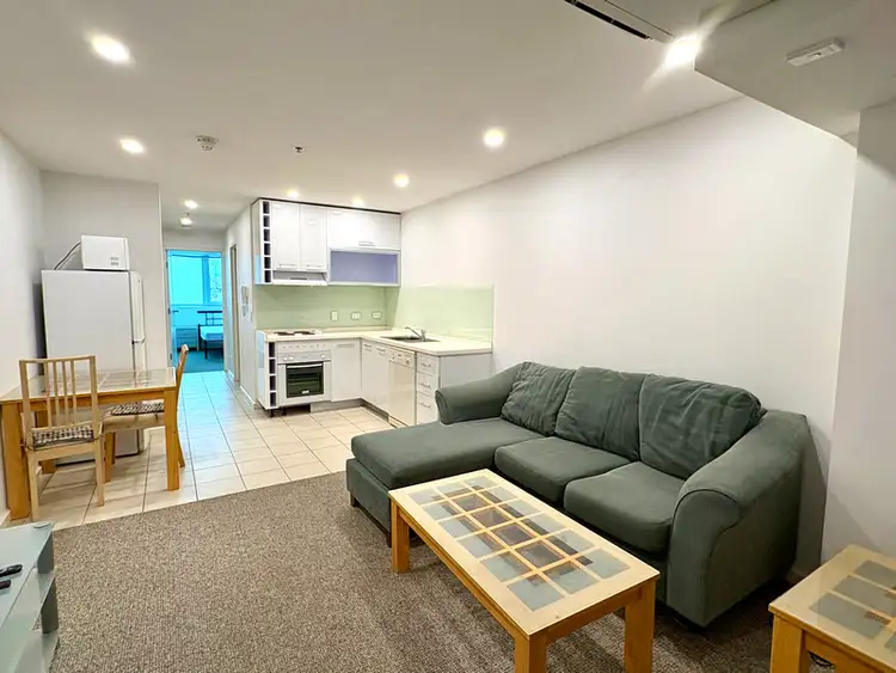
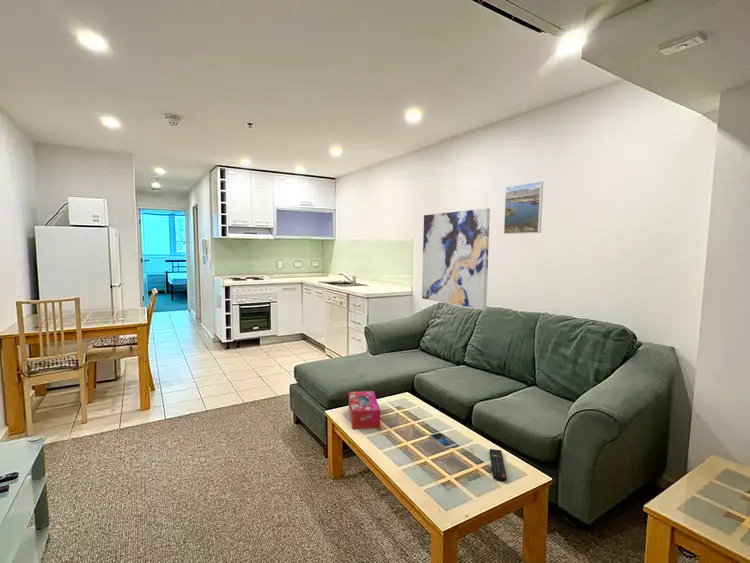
+ remote control (497, 464)
+ wall art (452, 258)
+ tissue box (363, 408)
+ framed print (522, 209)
+ smartphone (442, 440)
